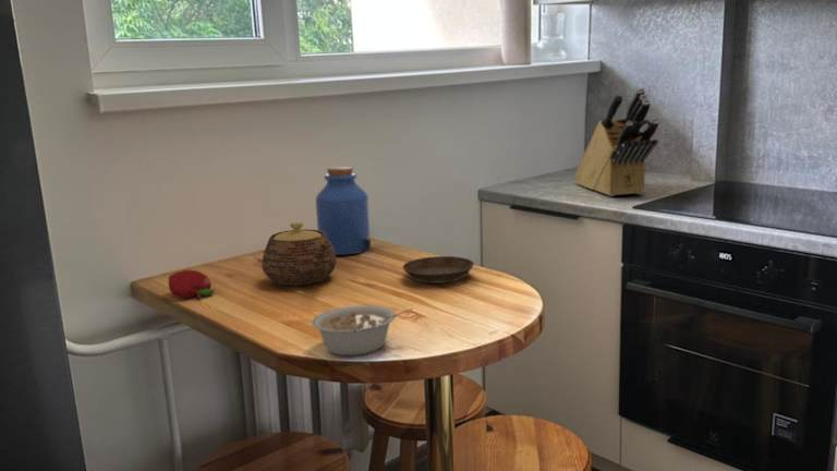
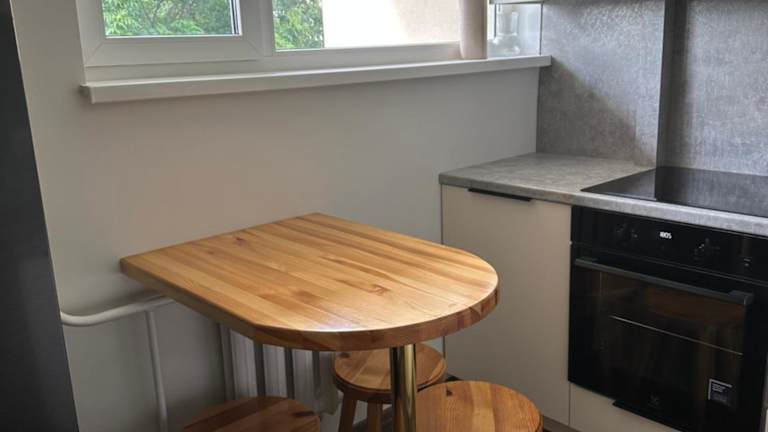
- knife block (615, 140)
- legume (357, 328)
- jar (342, 208)
- teapot (300, 252)
- fruit (190, 283)
- saucer (438, 270)
